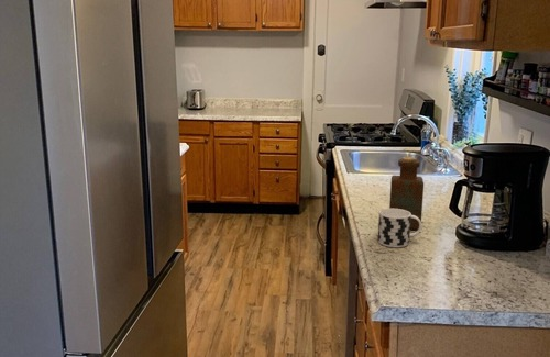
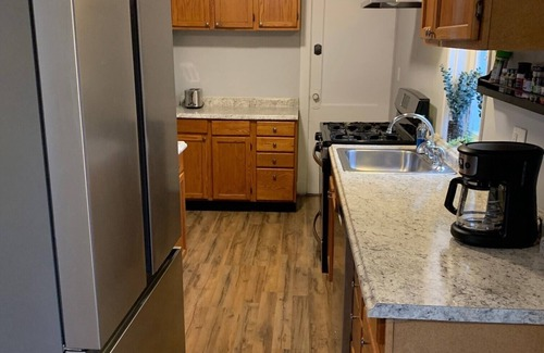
- bottle (406, 192)
- cup (399, 227)
